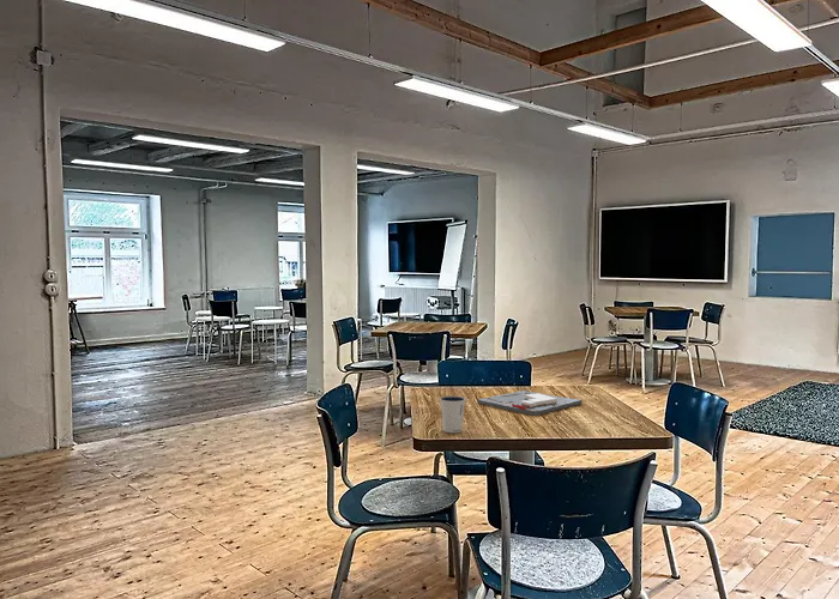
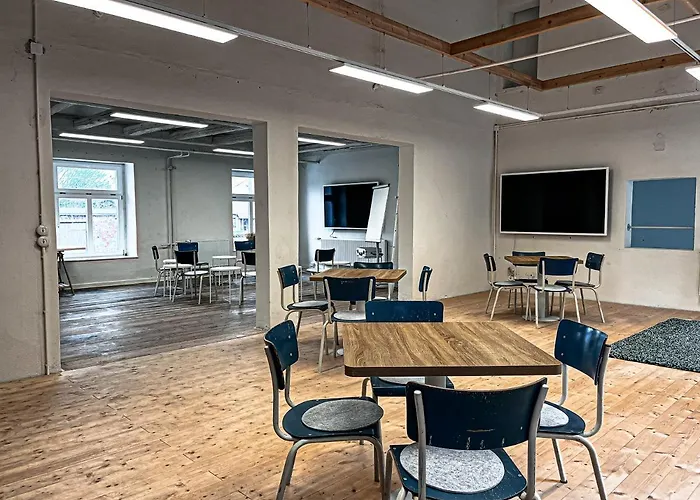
- board game (529, 400)
- dixie cup (452, 415)
